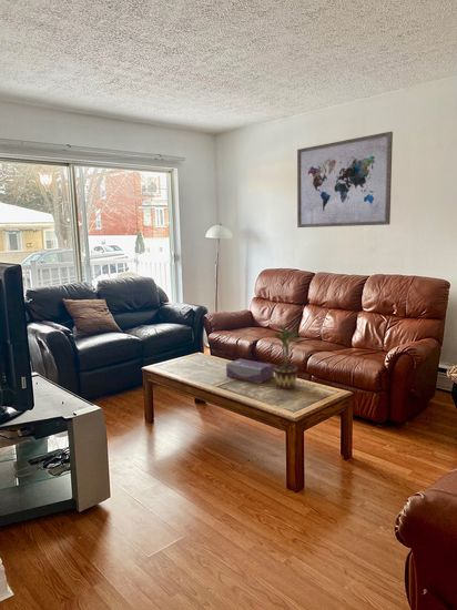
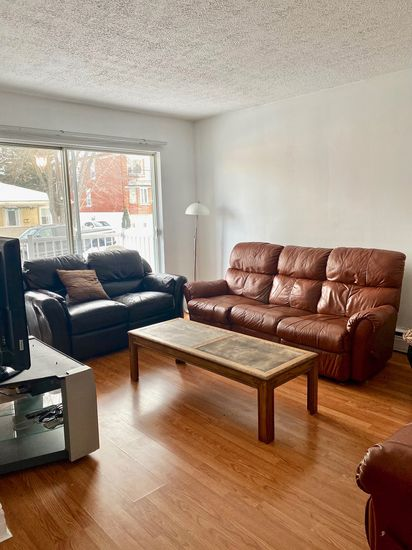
- potted plant (287, 358)
- tissue box (250, 369)
- wall art (339, 184)
